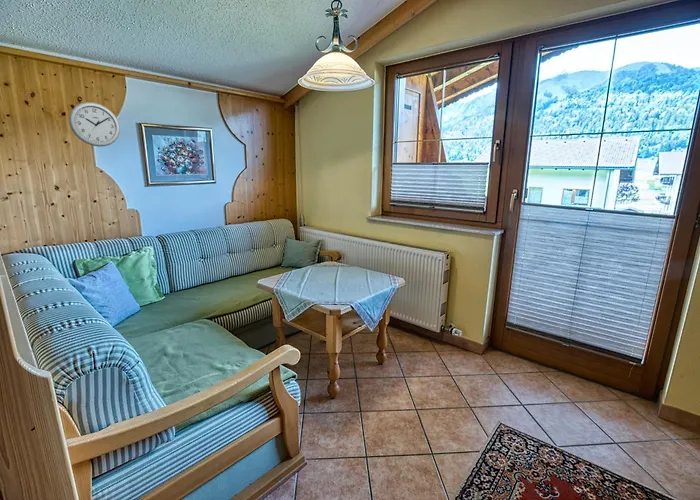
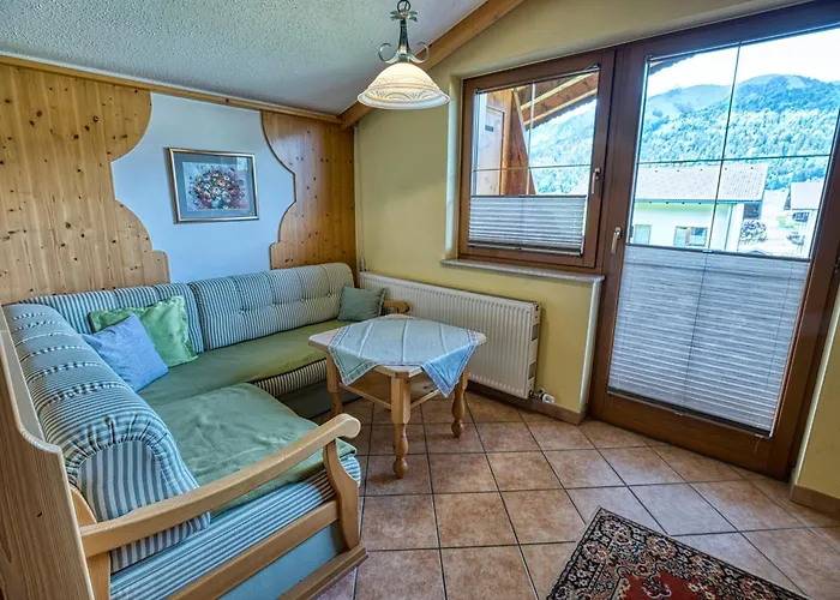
- wall clock (95, 124)
